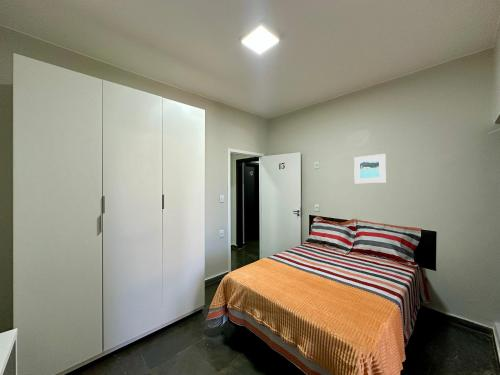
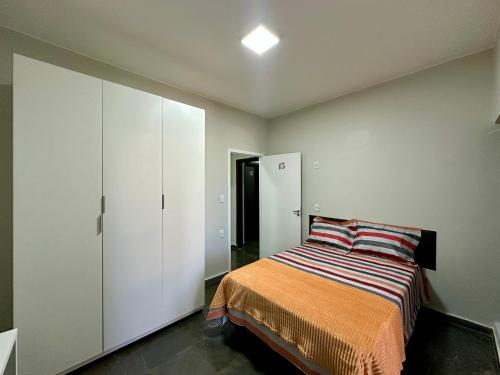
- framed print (369, 169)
